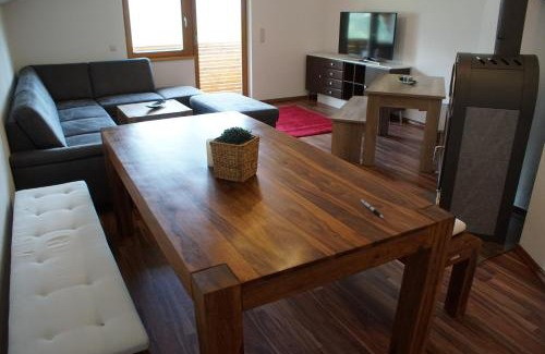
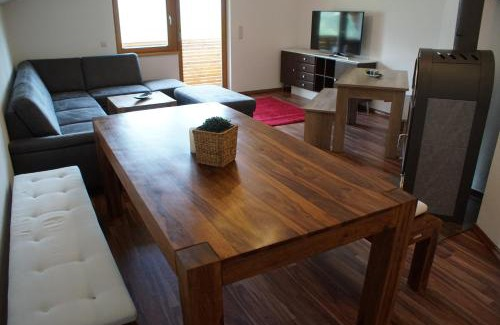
- pen (372, 208)
